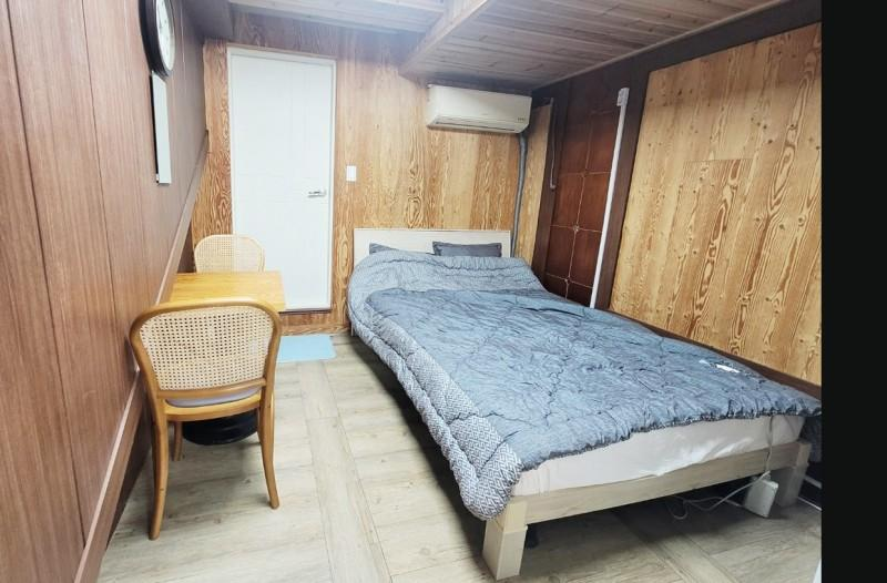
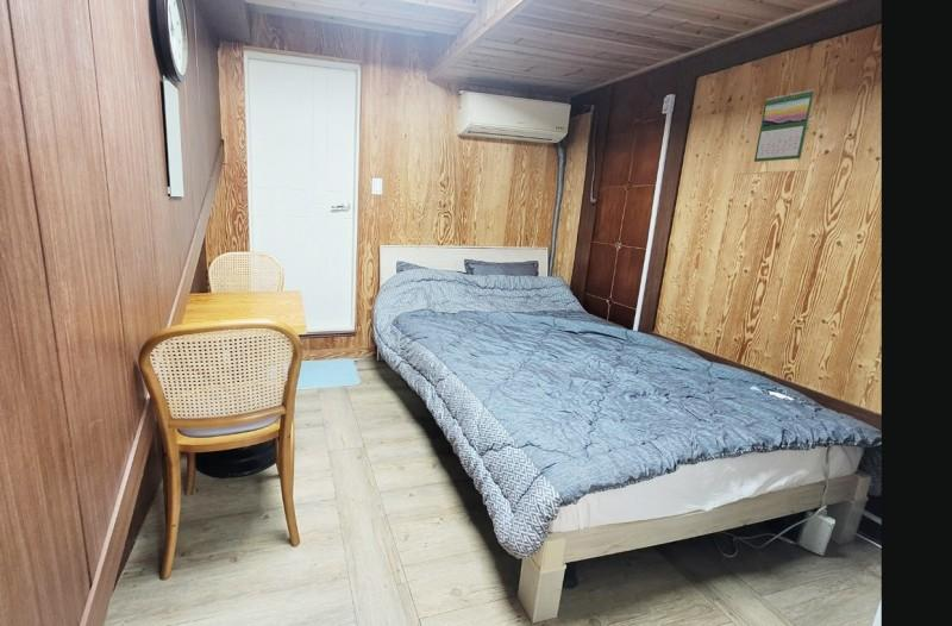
+ calendar (782, 126)
